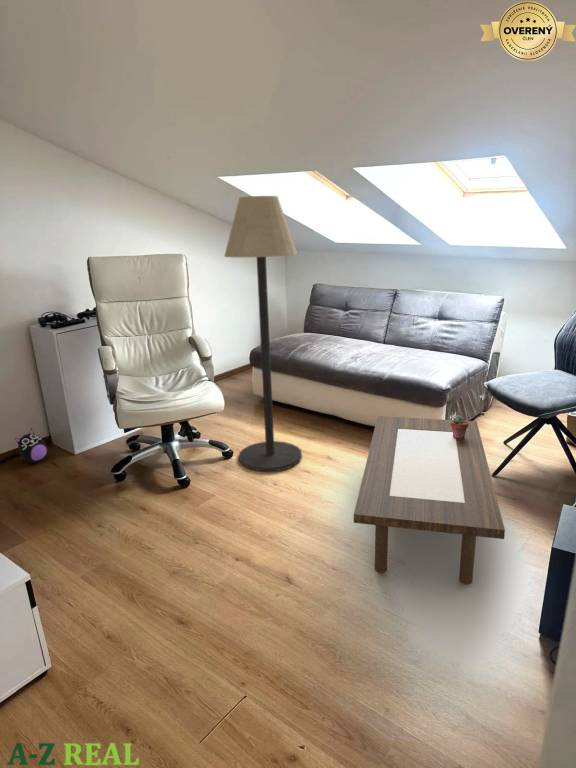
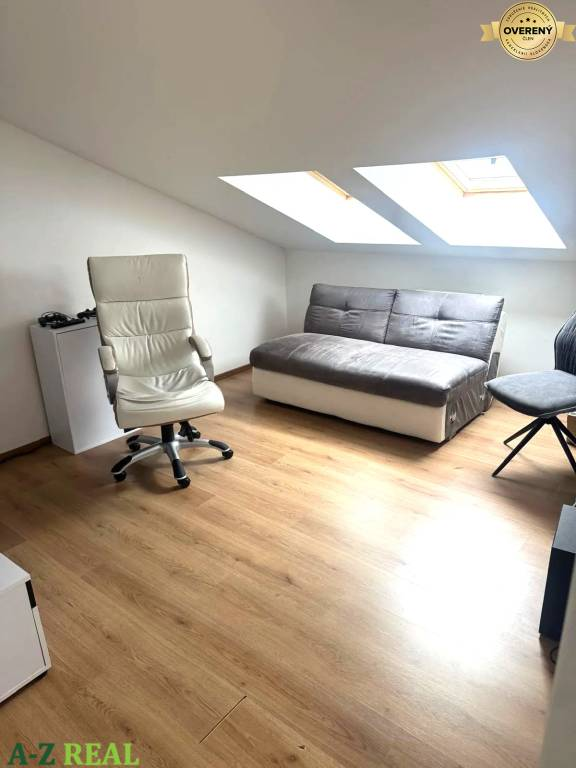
- plush toy (32, 445)
- potted succulent (459, 425)
- coffee table (424, 487)
- floor lamp (264, 336)
